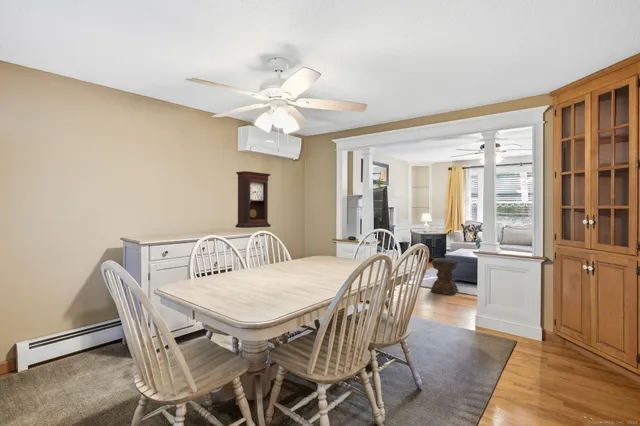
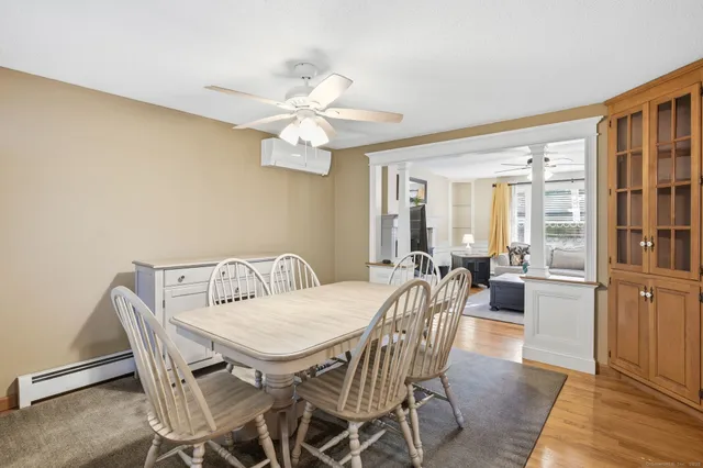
- pendulum clock (254, 200)
- stool (444, 275)
